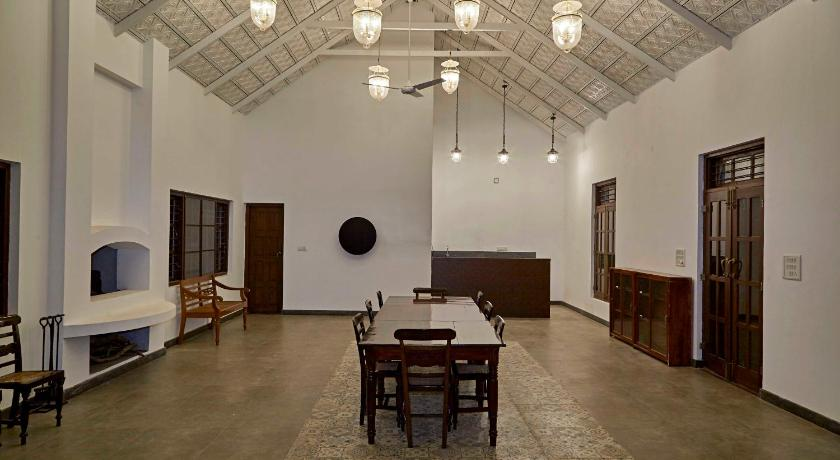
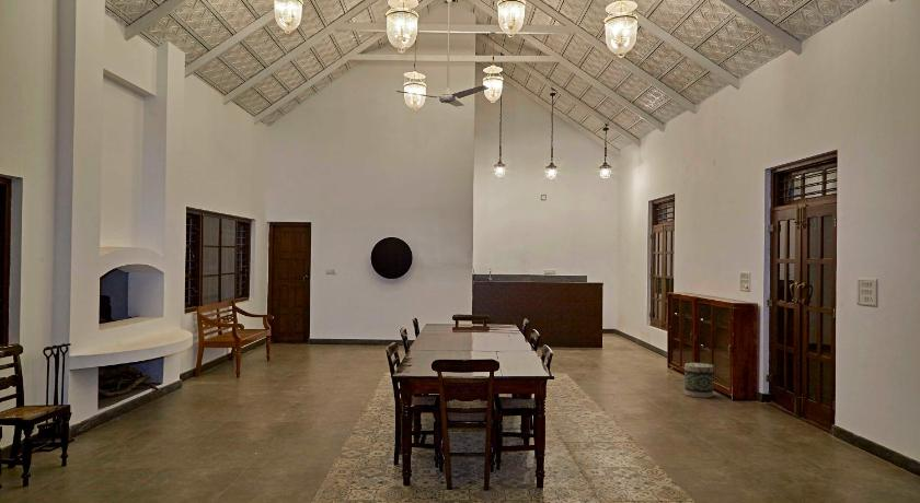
+ basket (699, 378)
